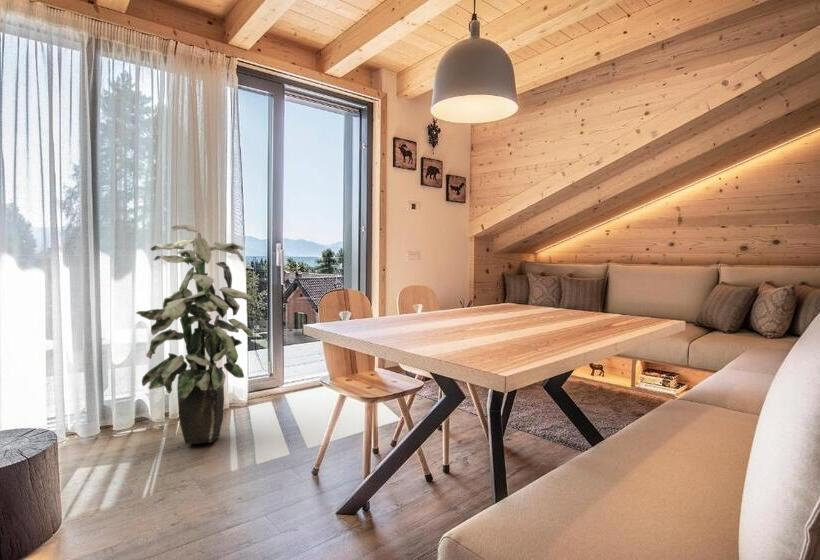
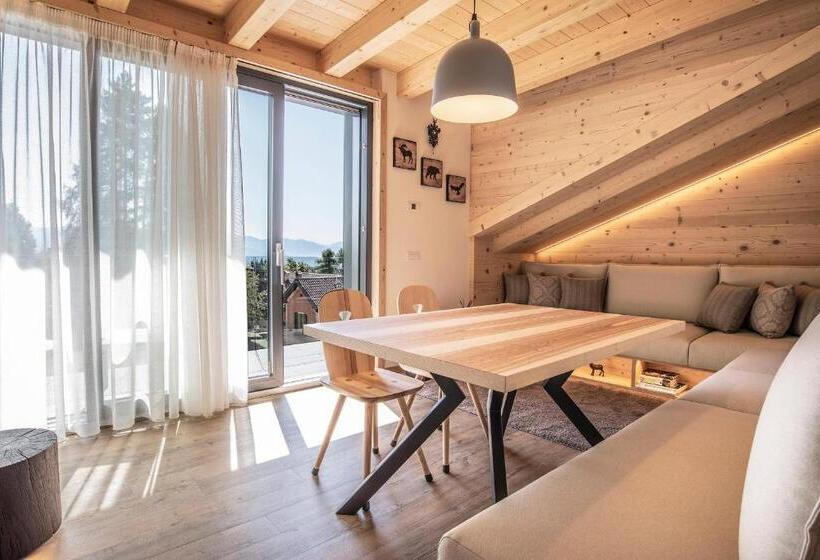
- indoor plant (195, 333)
